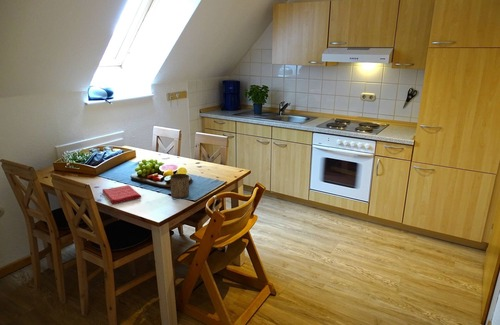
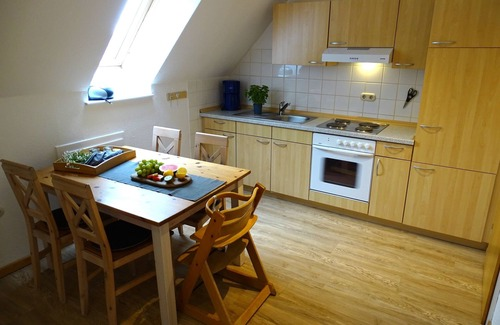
- dish towel (121, 193)
- cup (180, 185)
